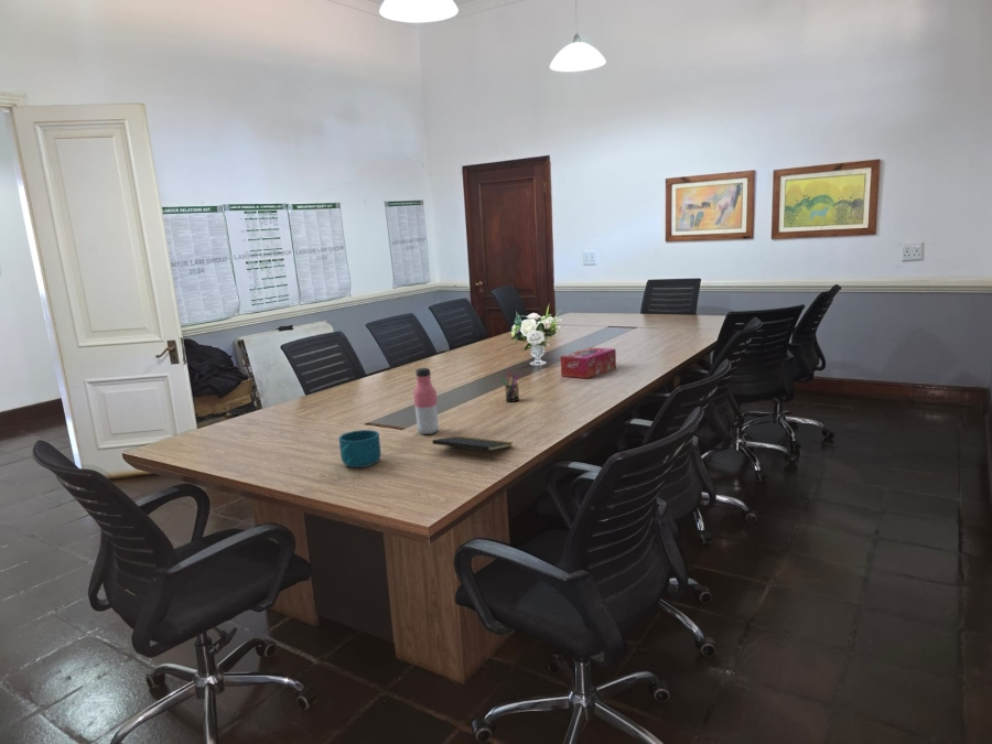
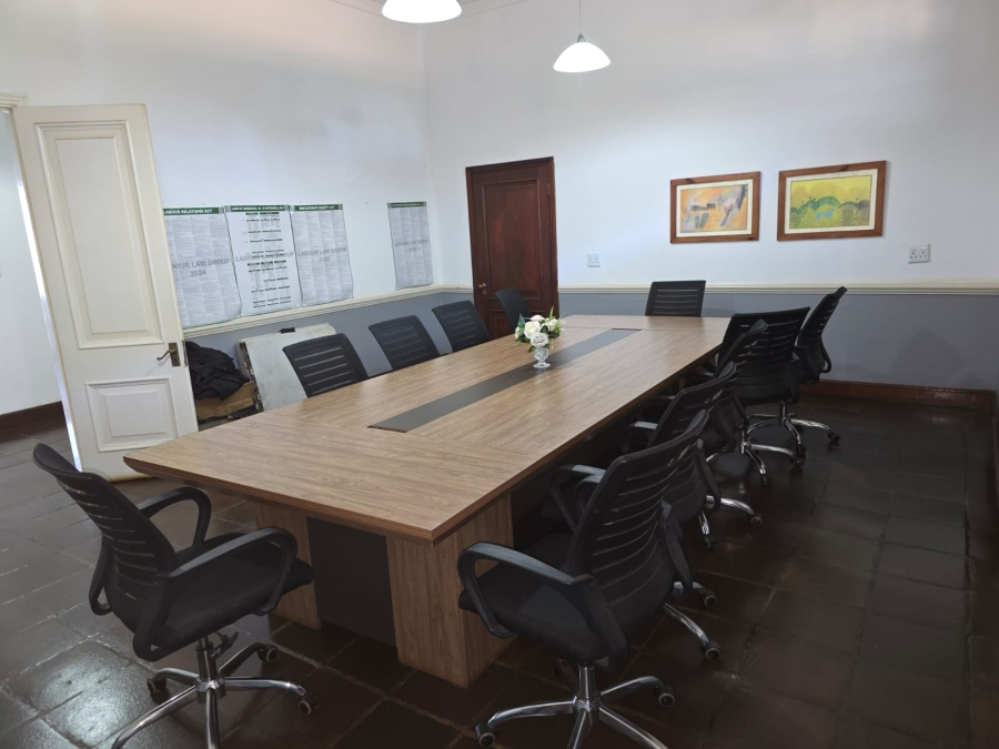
- pen holder (509, 386)
- water bottle (425, 400)
- cup (357, 451)
- tissue box (589, 362)
- notepad (473, 443)
